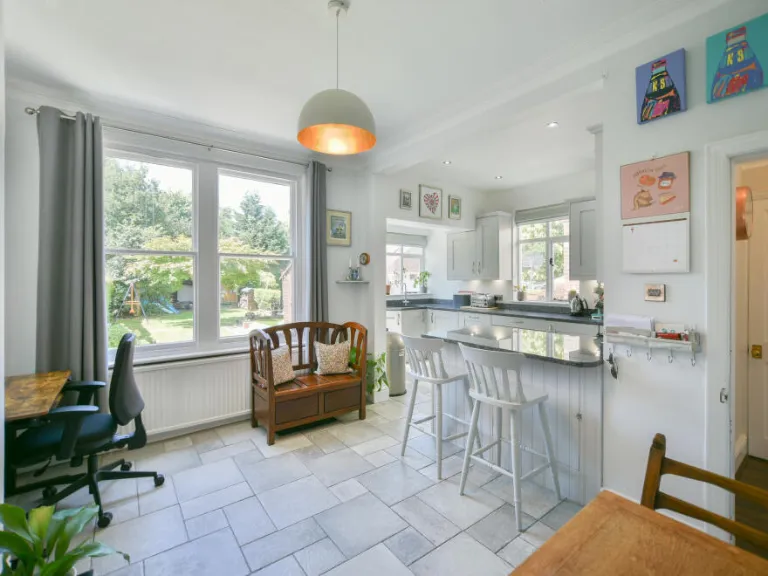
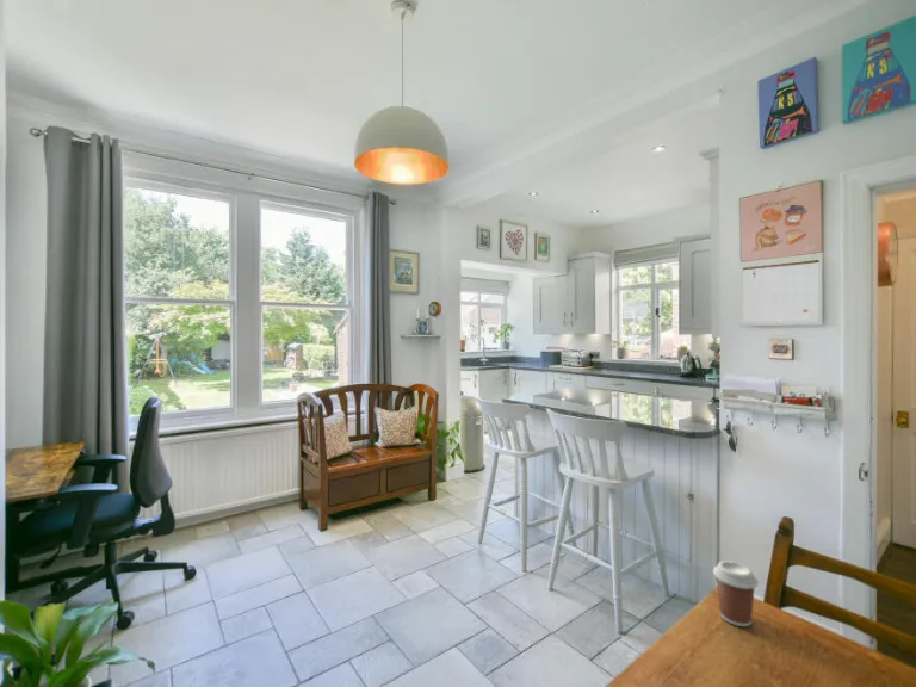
+ coffee cup (735, 592)
